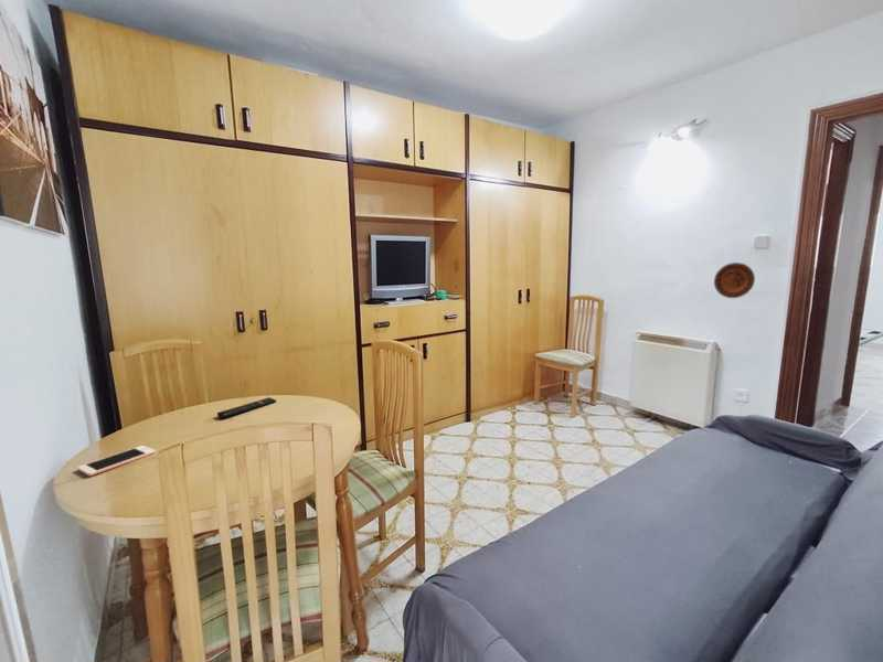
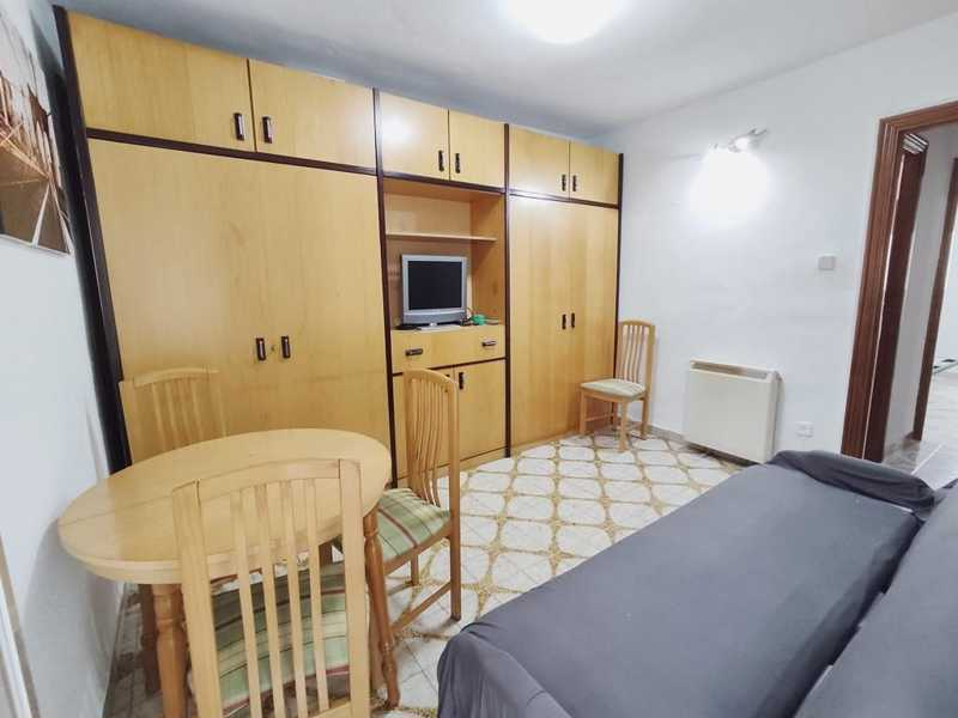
- decorative plate (733, 280)
- remote control (247, 407)
- cell phone (118, 459)
